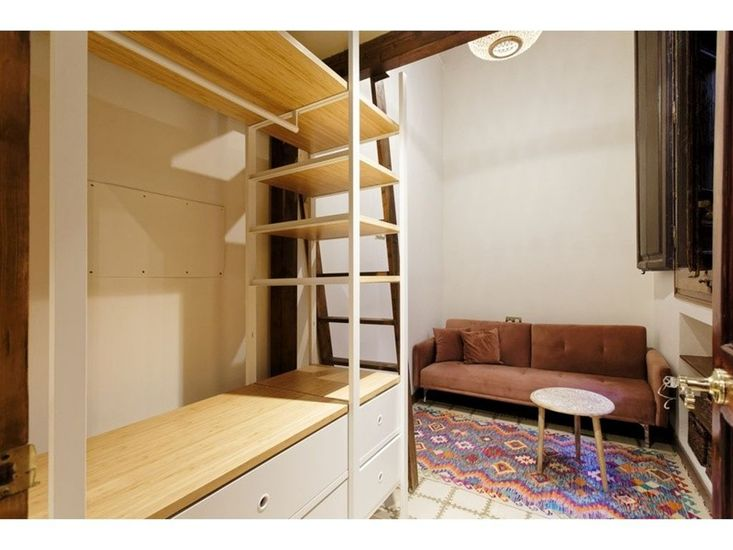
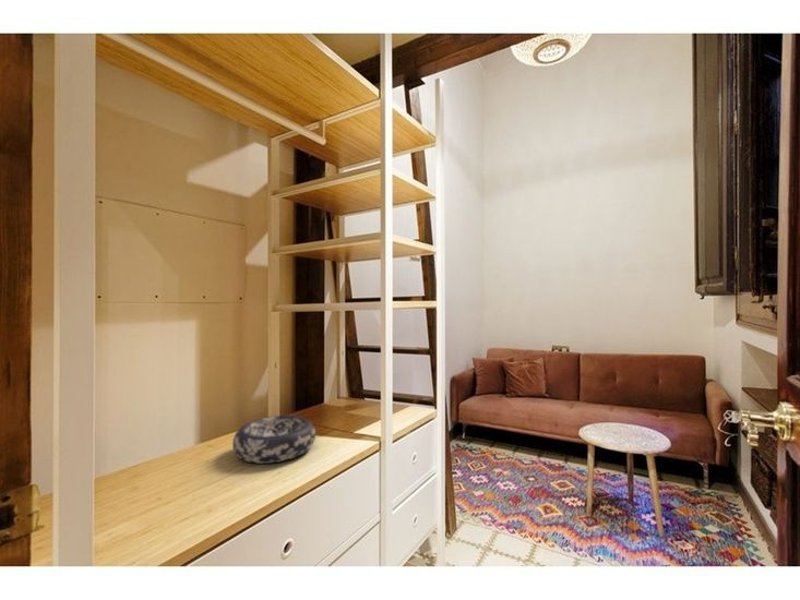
+ decorative bowl (275, 437)
